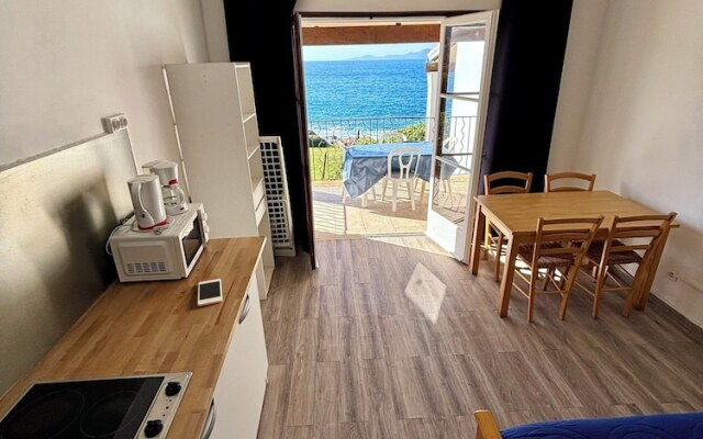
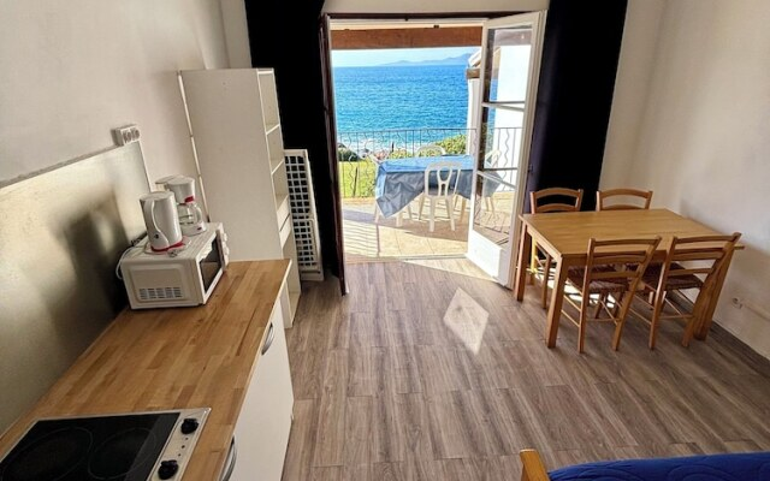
- cell phone (210, 291)
